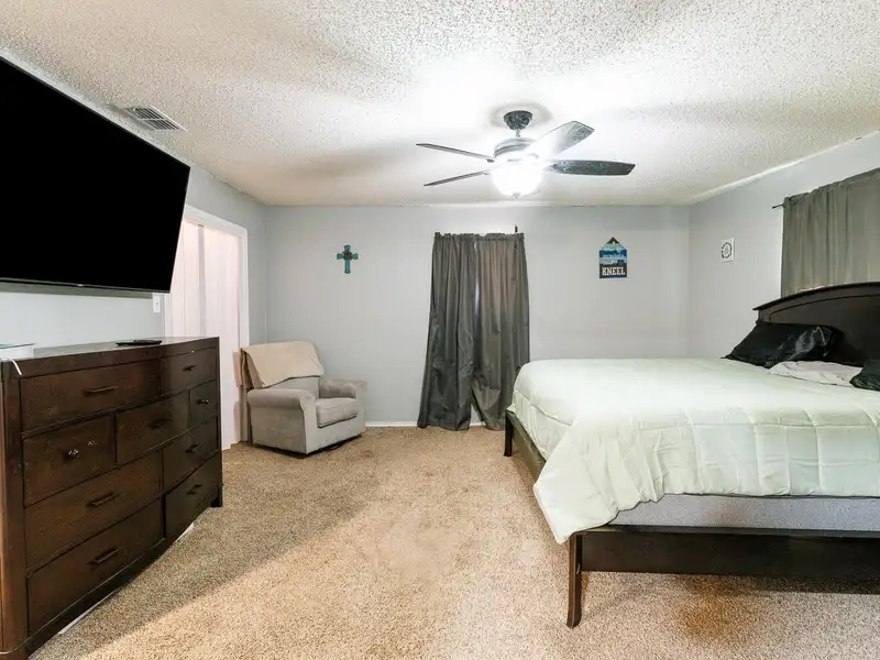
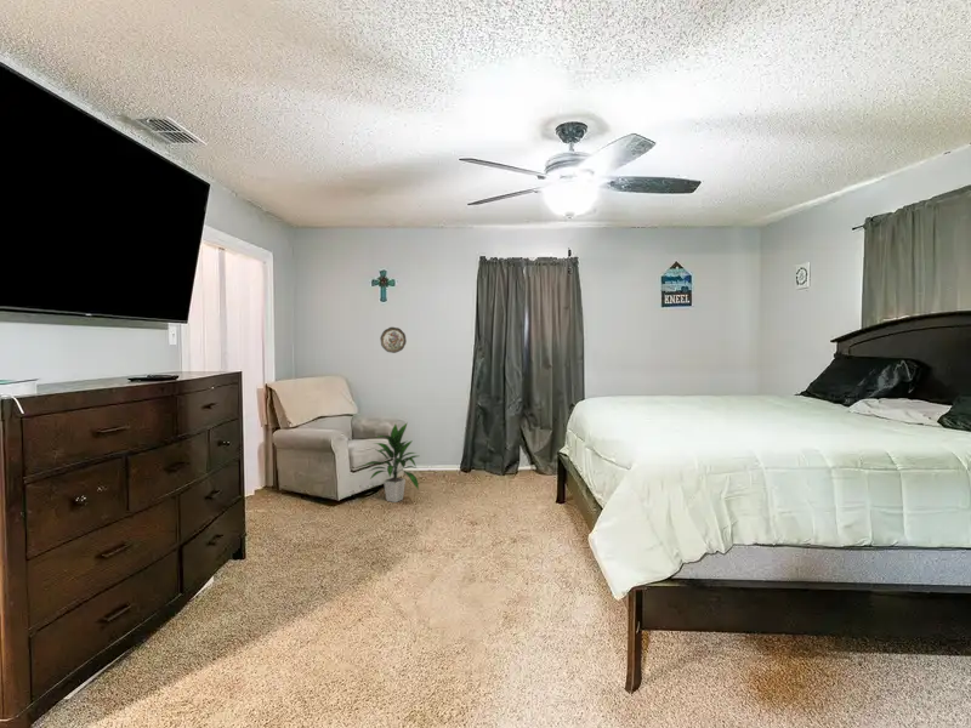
+ indoor plant (394, 462)
+ decorative plate (393, 340)
